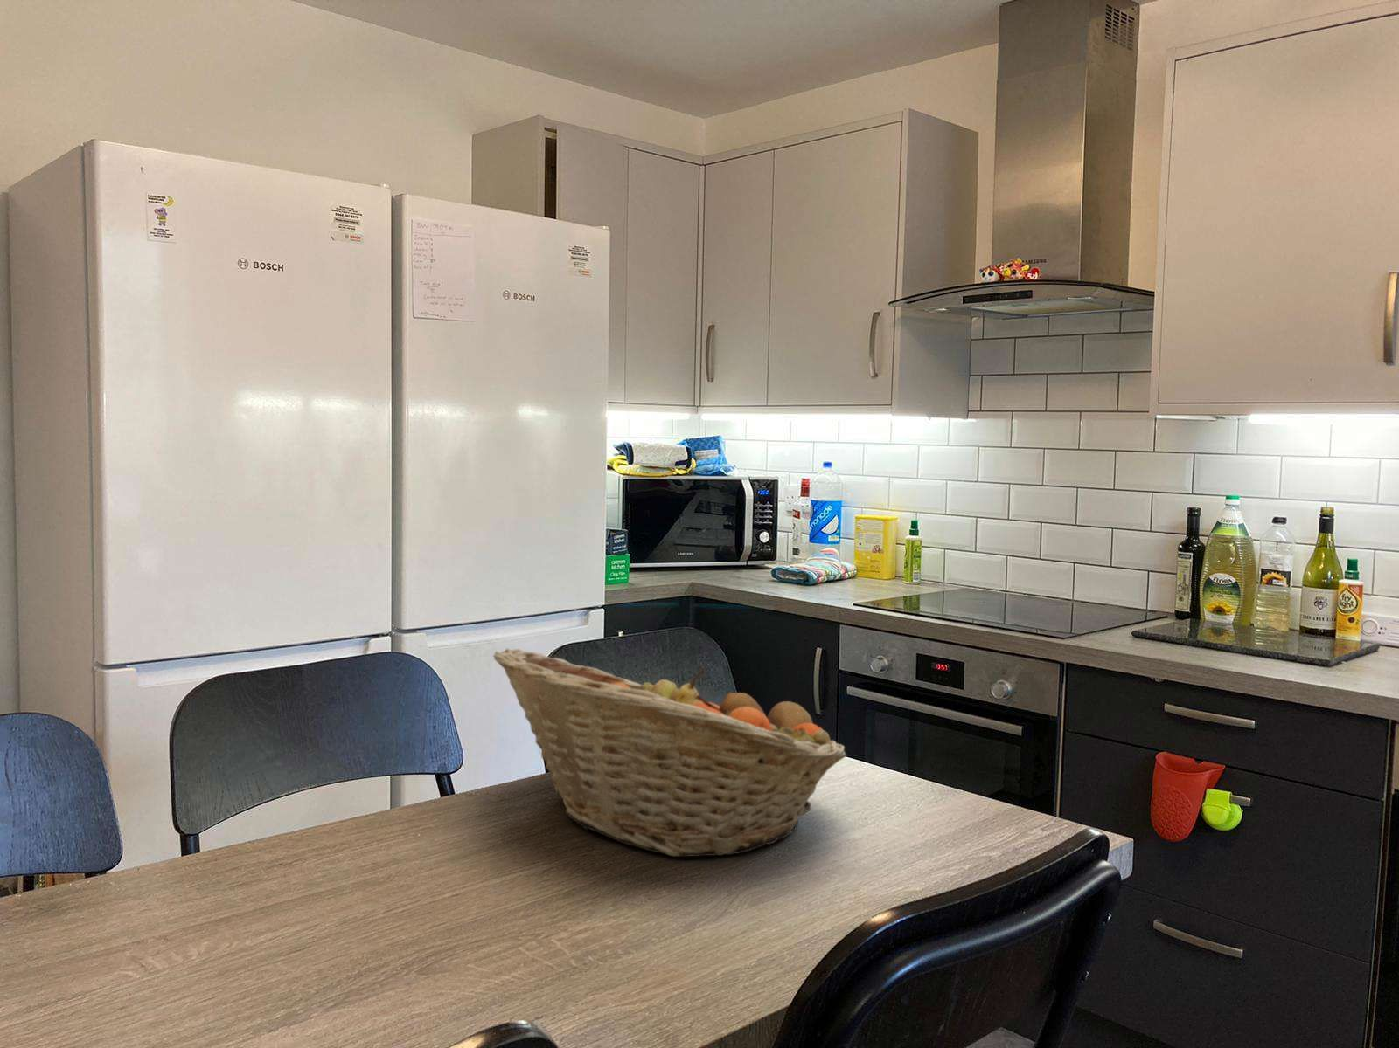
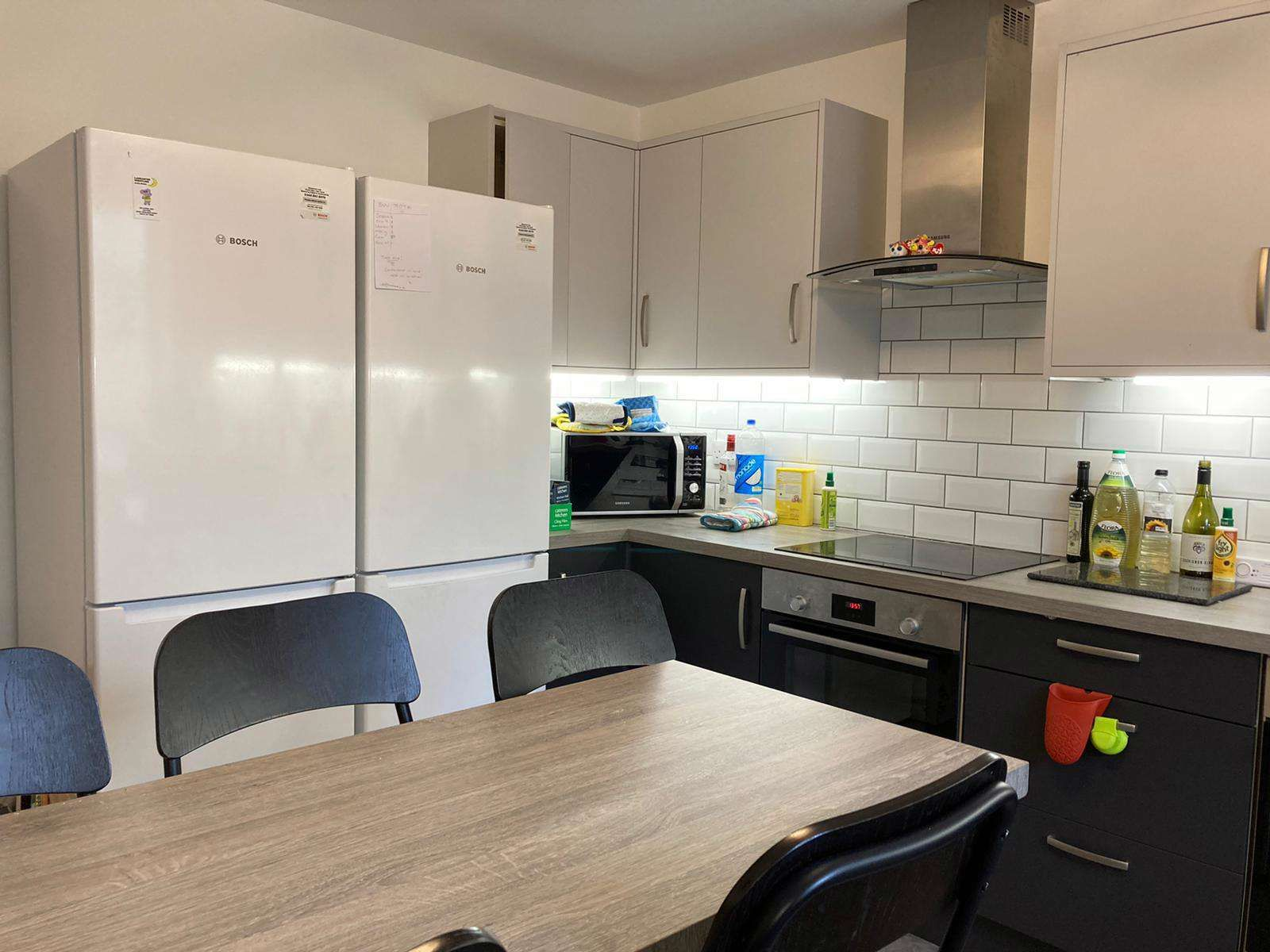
- fruit basket (663, 732)
